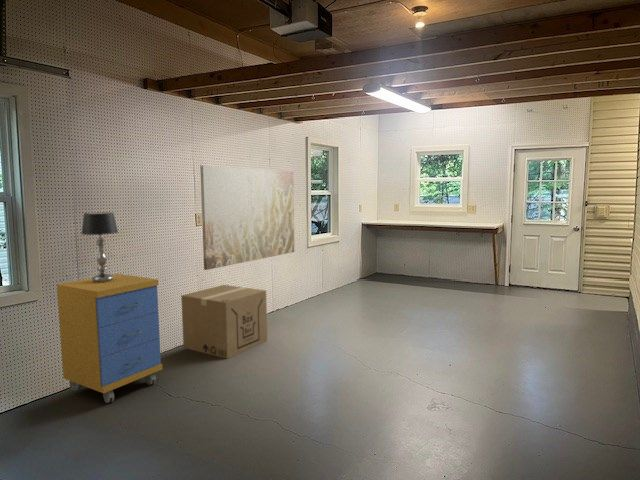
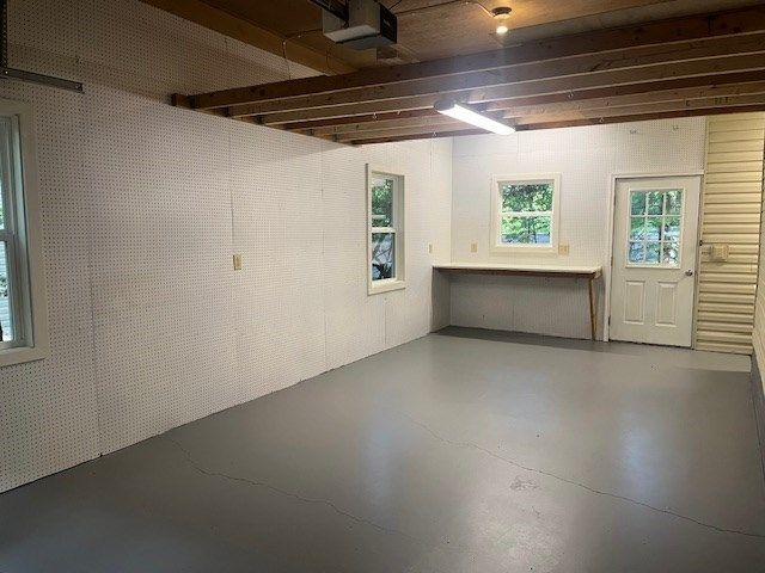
- storage cabinet (111, 335)
- table lamp (100, 247)
- wall art (253, 214)
- cardboard box (225, 318)
